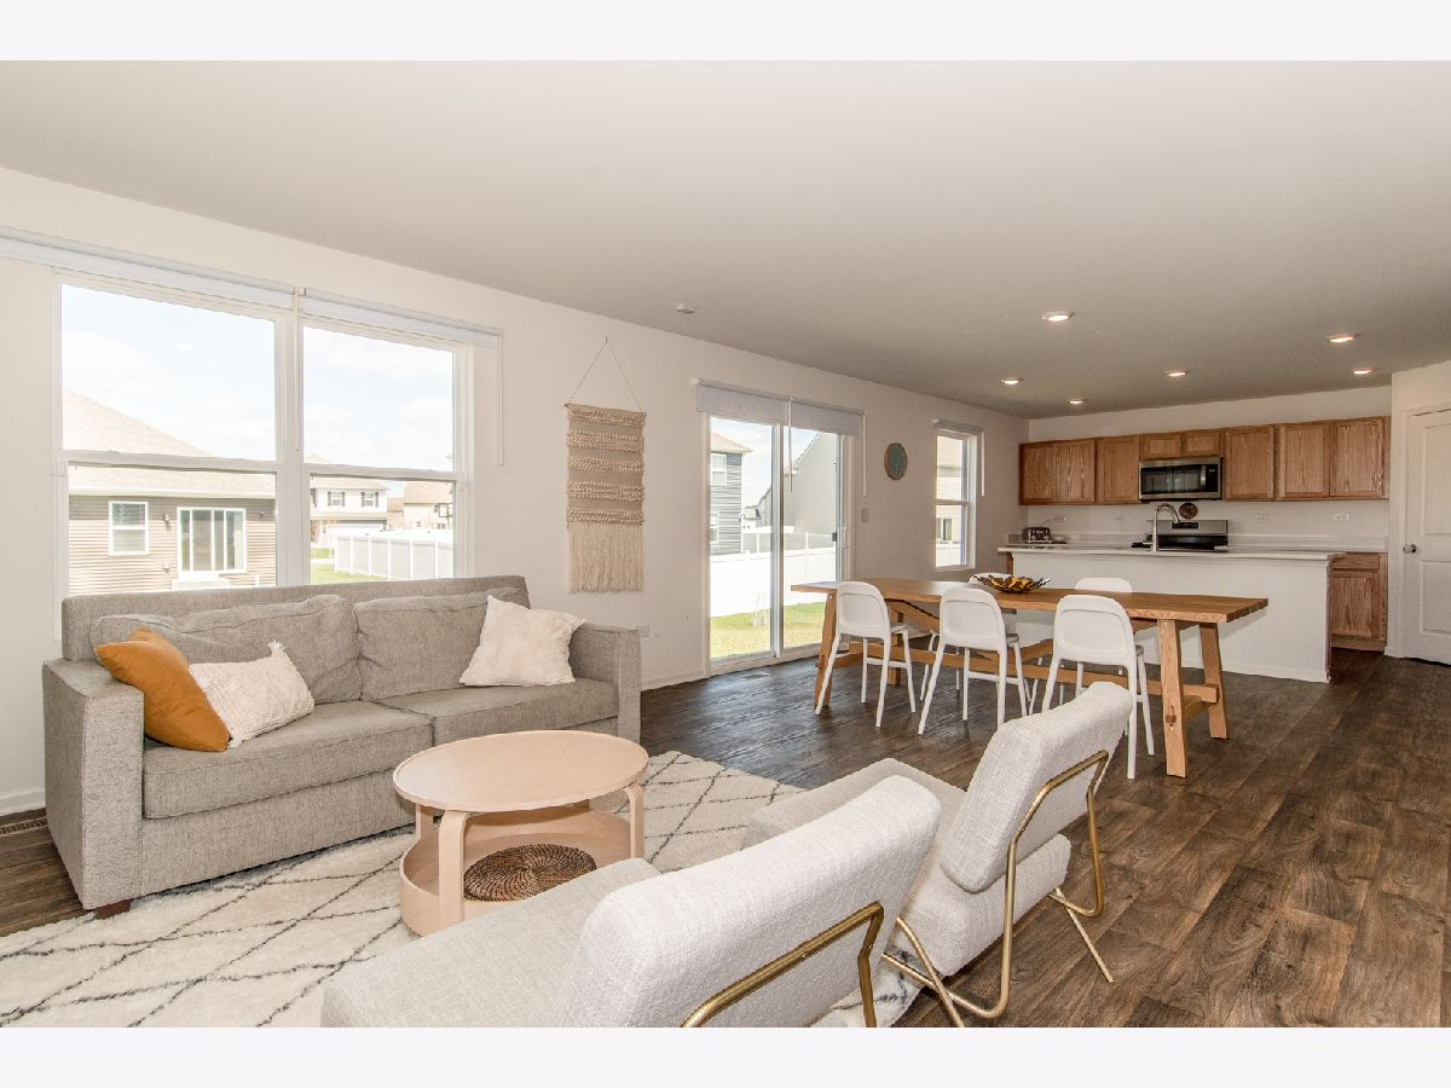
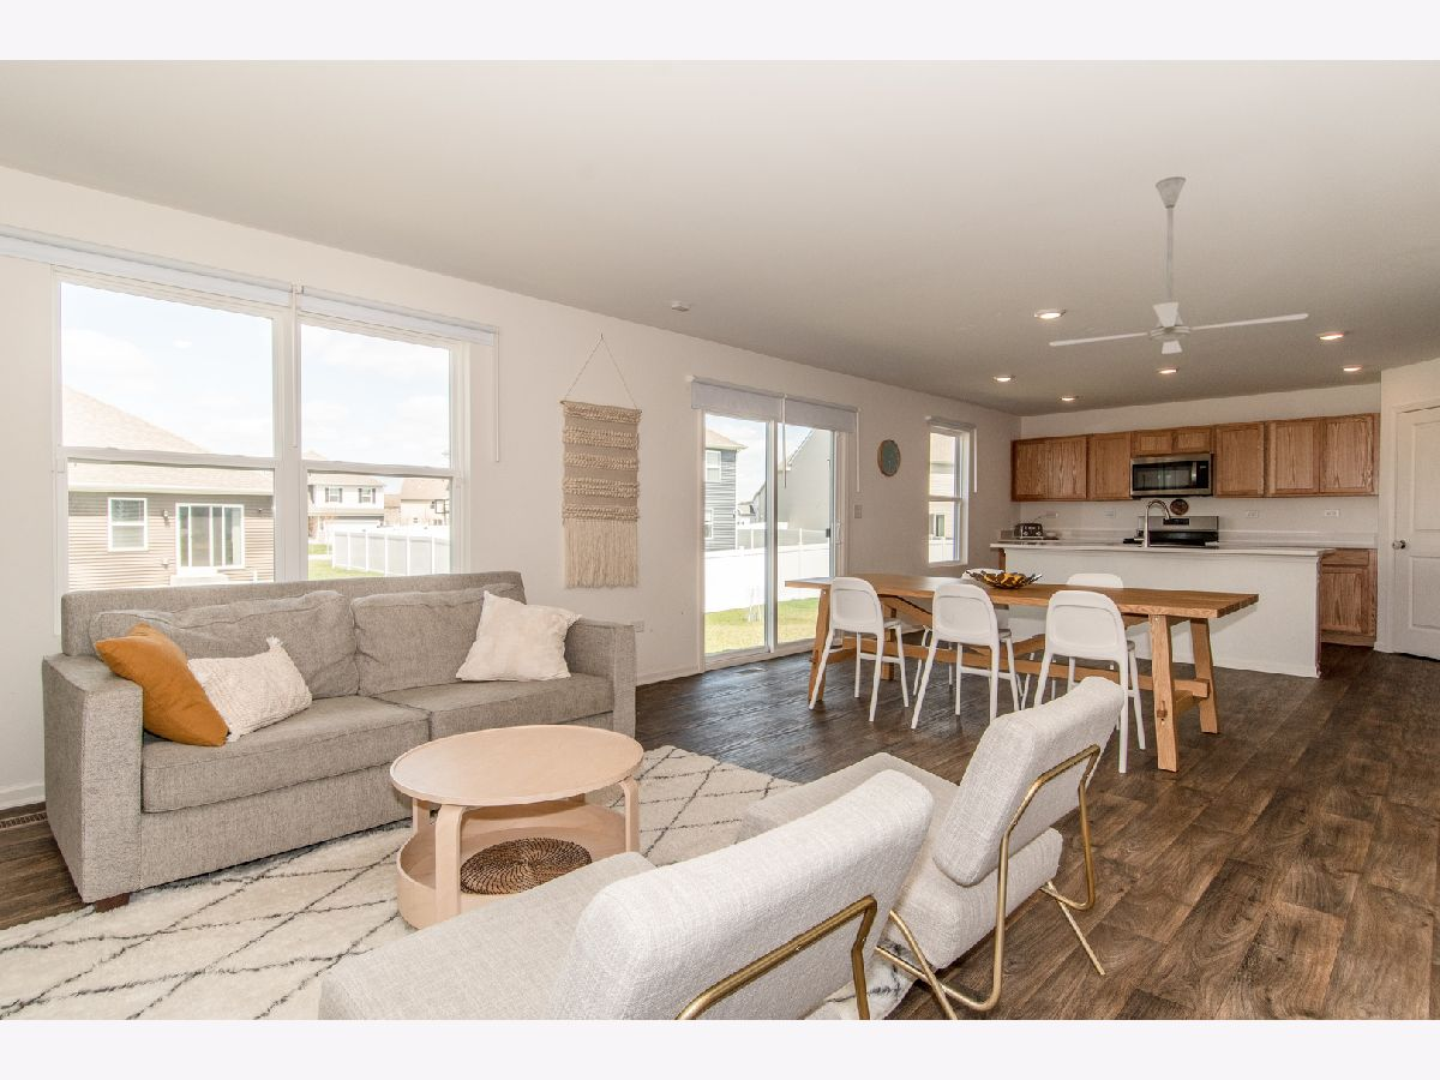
+ ceiling fan (1169, 260)
